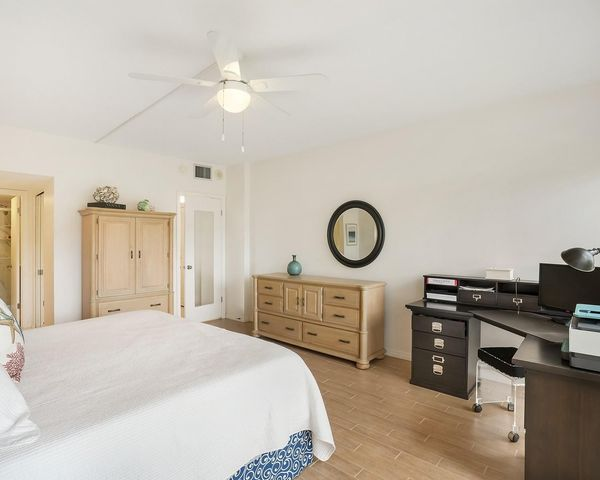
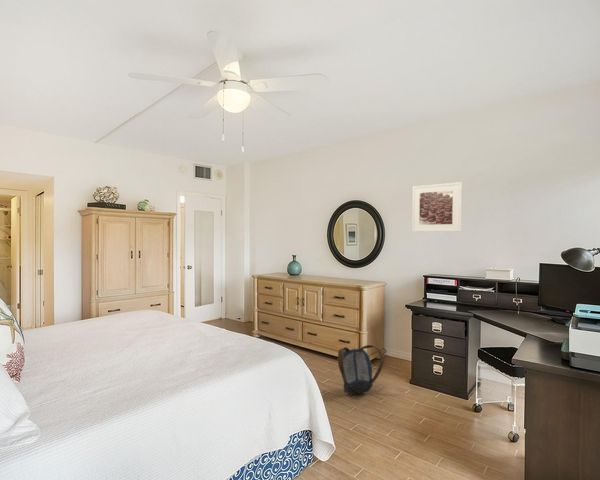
+ backpack (356, 369)
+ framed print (435, 208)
